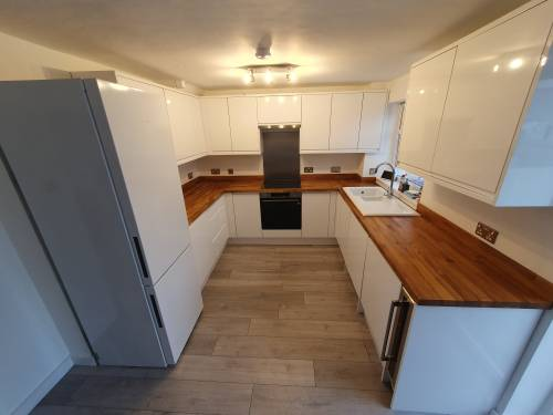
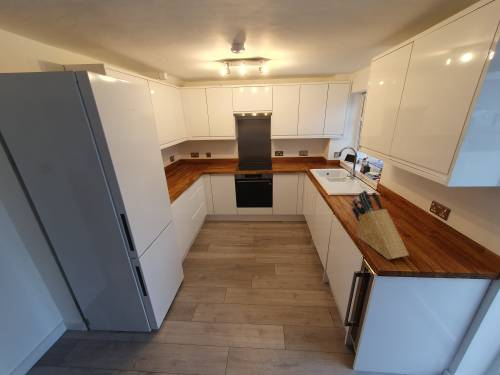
+ knife block (378, 220)
